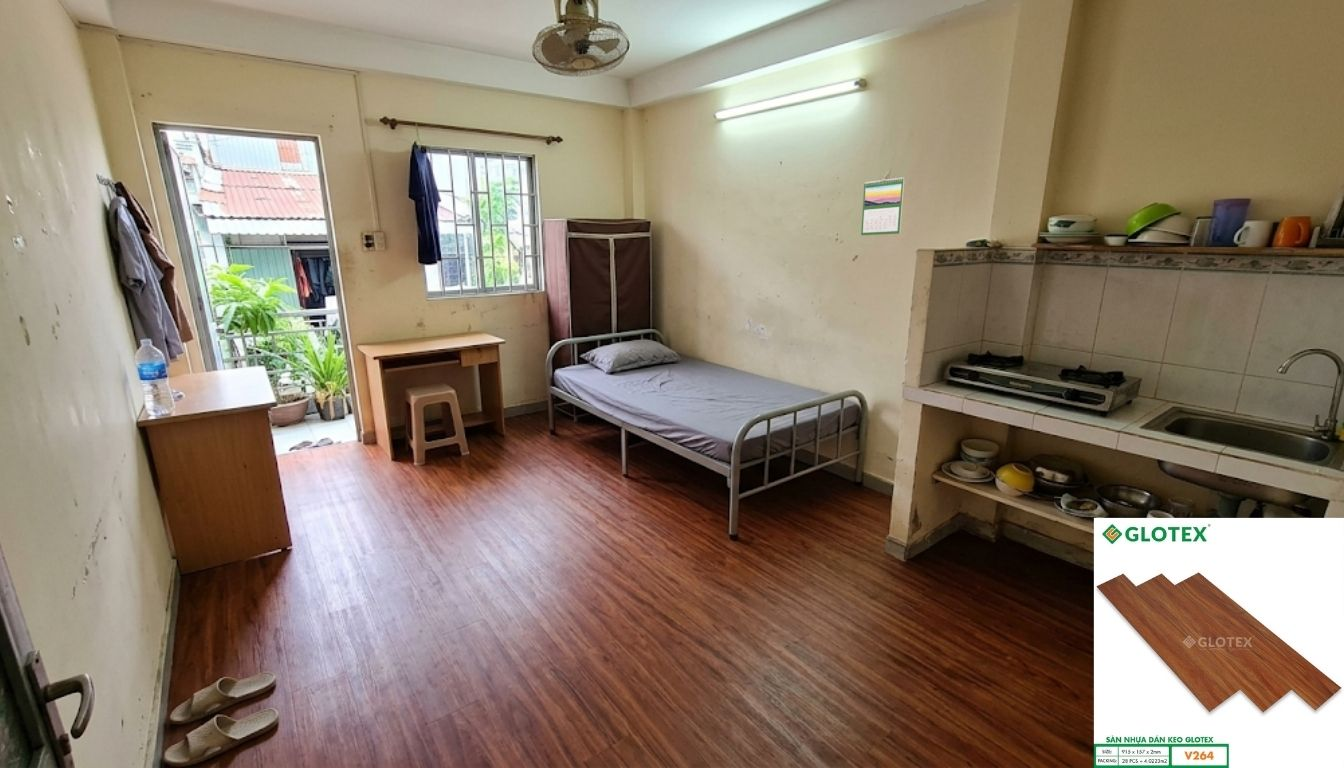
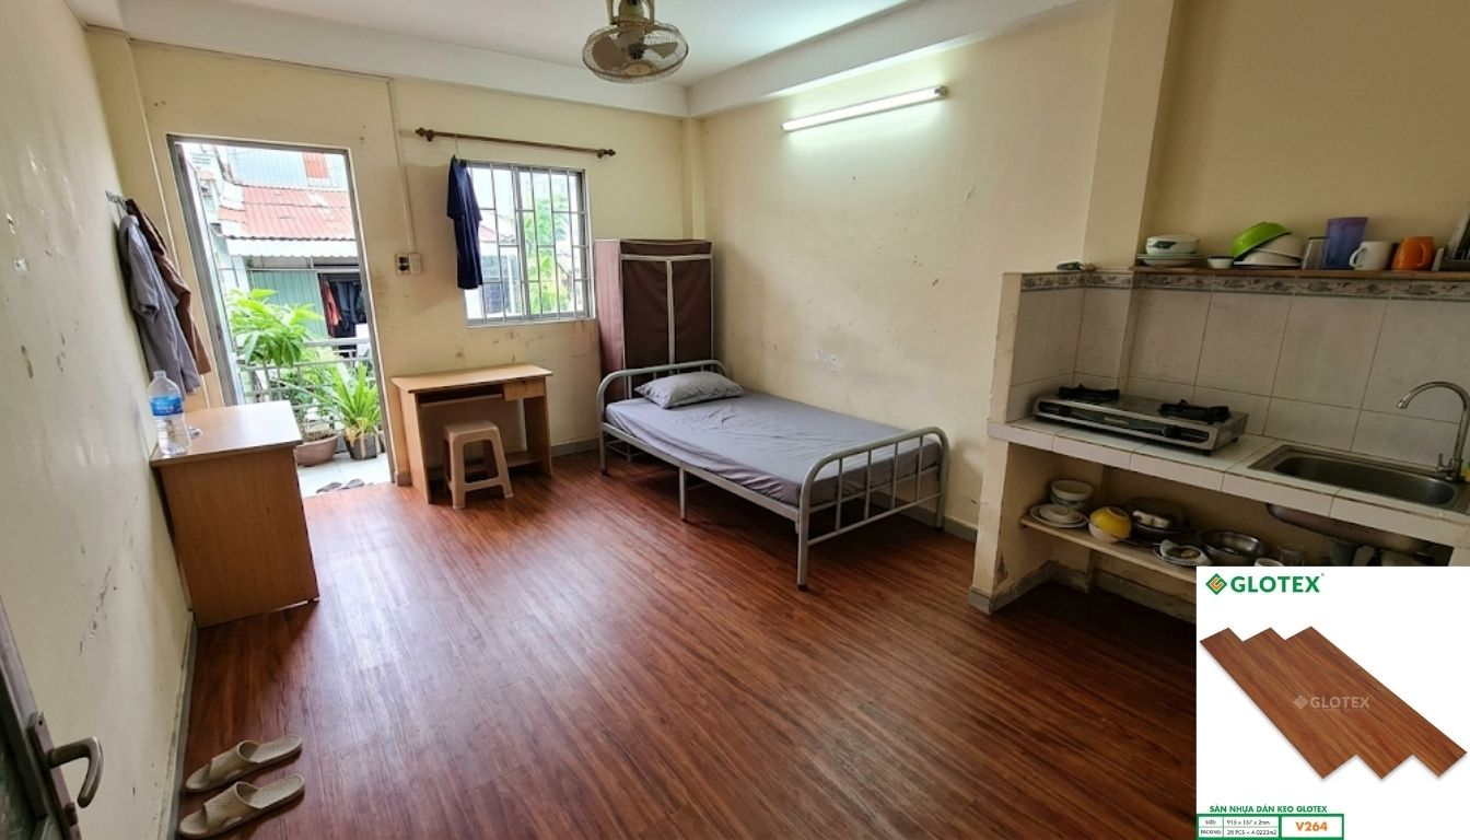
- calendar (881, 206)
